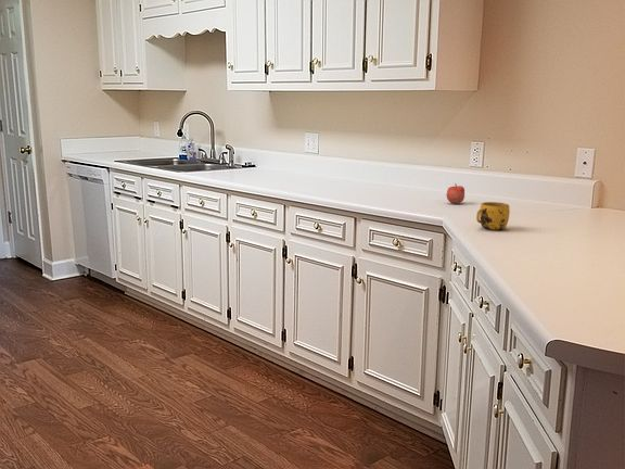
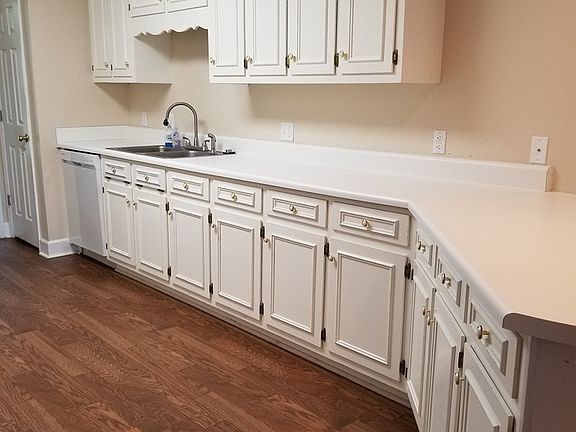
- mug (490, 216)
- apple (456, 193)
